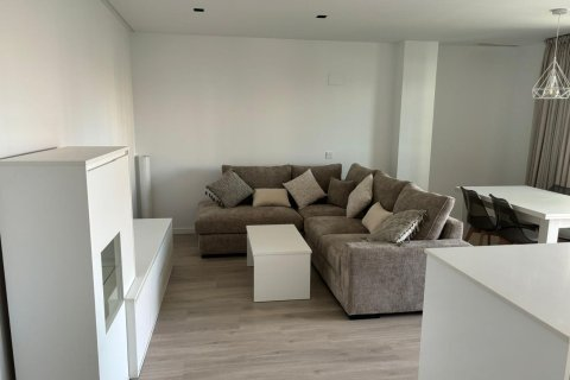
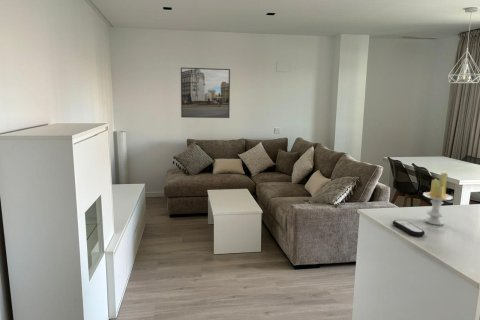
+ remote control (408, 227)
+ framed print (205, 93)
+ candle (437, 197)
